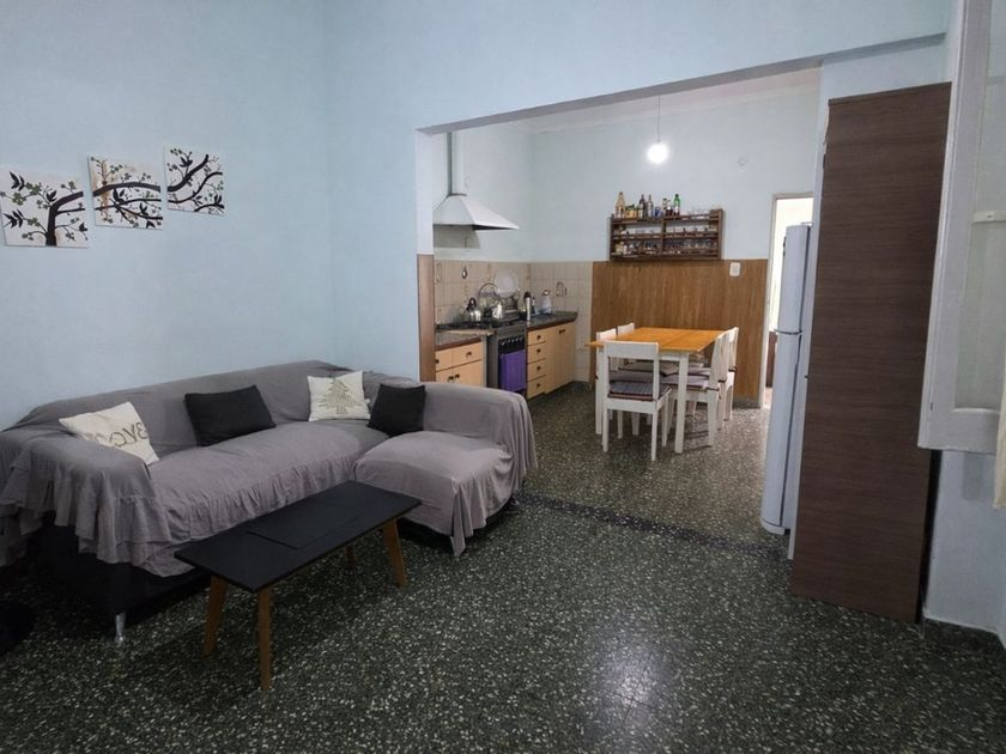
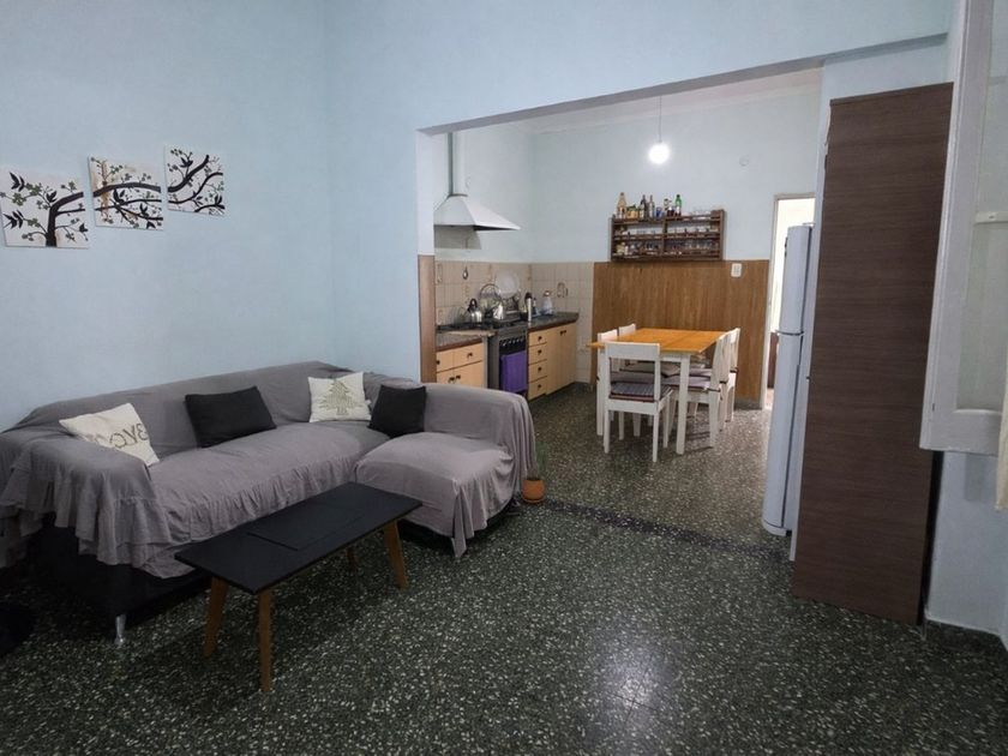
+ potted plant (533, 470)
